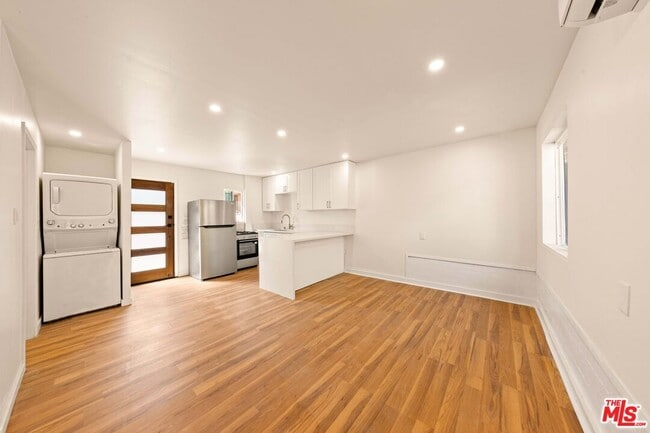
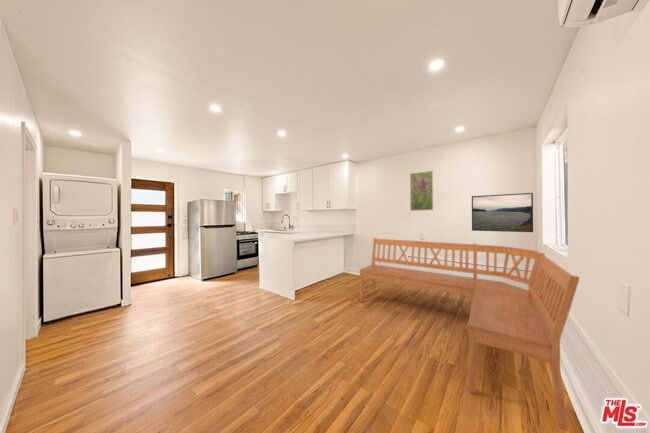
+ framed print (500, 213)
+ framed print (421, 191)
+ bench (426, 288)
